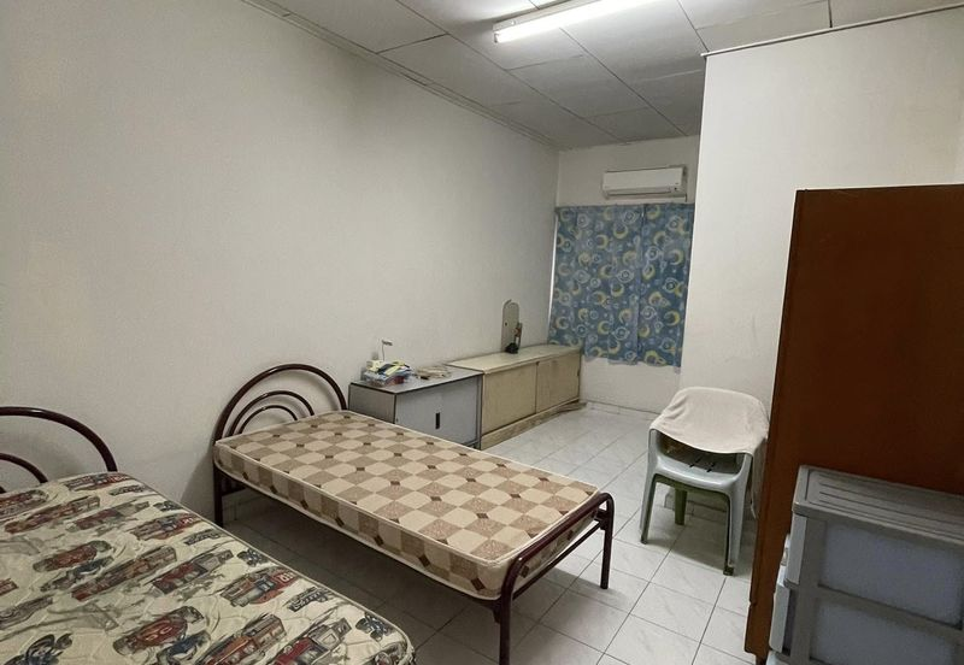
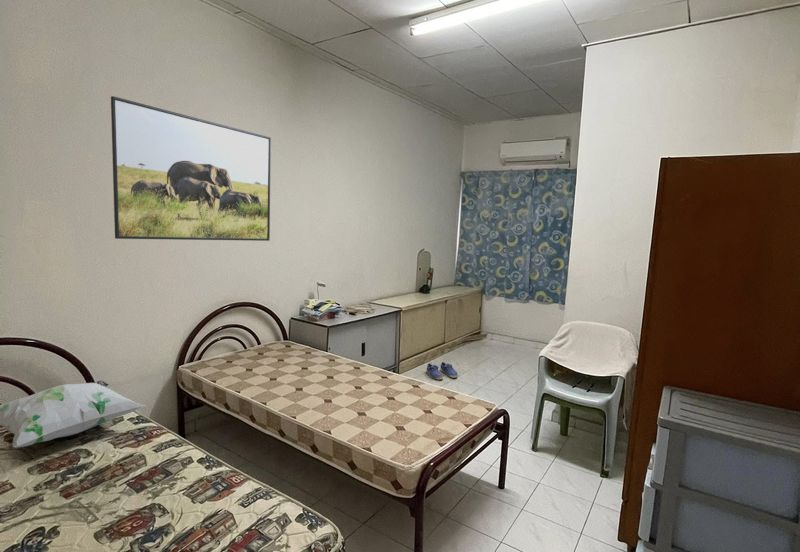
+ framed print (203, 180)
+ decorative pillow (66, 408)
+ shoe (441, 369)
